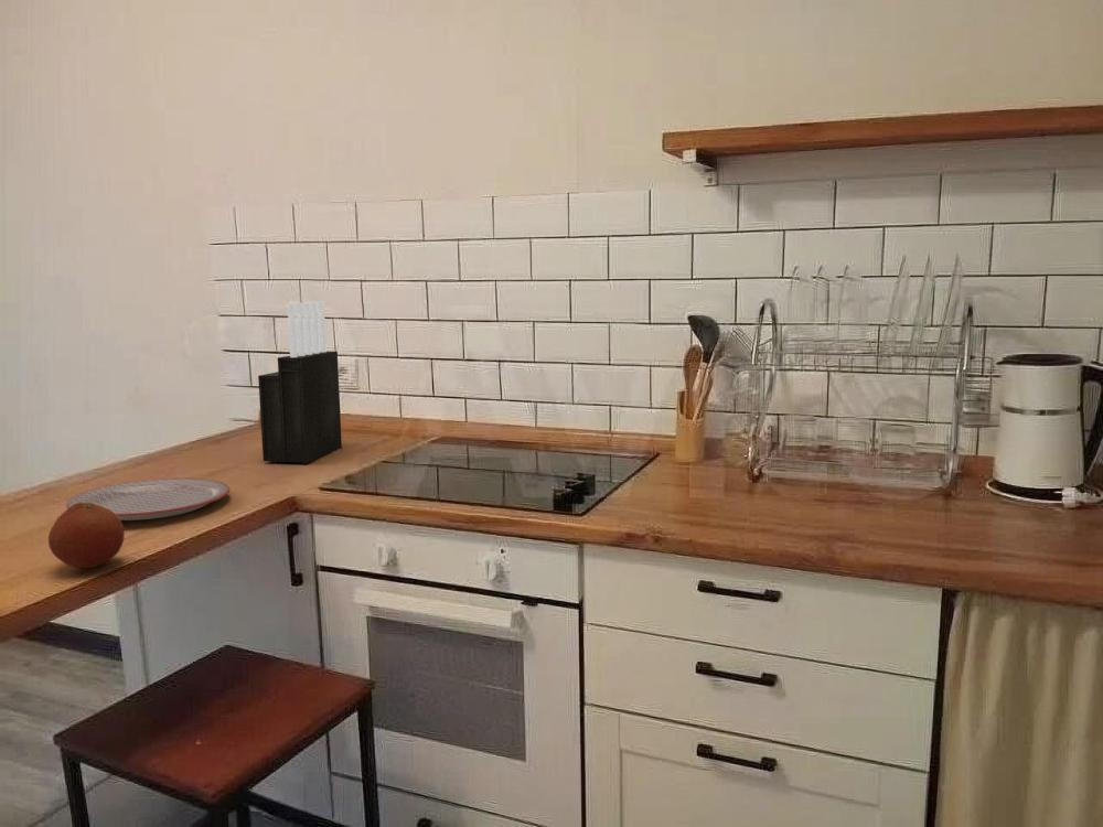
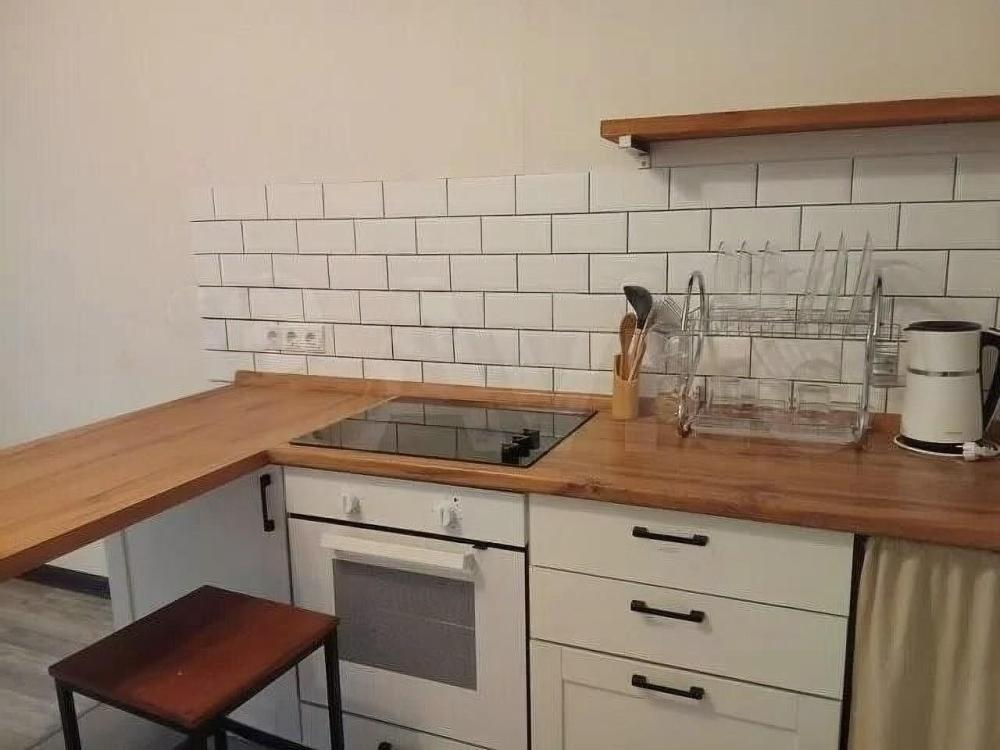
- fruit (87, 534)
- knife block (295, 379)
- plate (151, 500)
